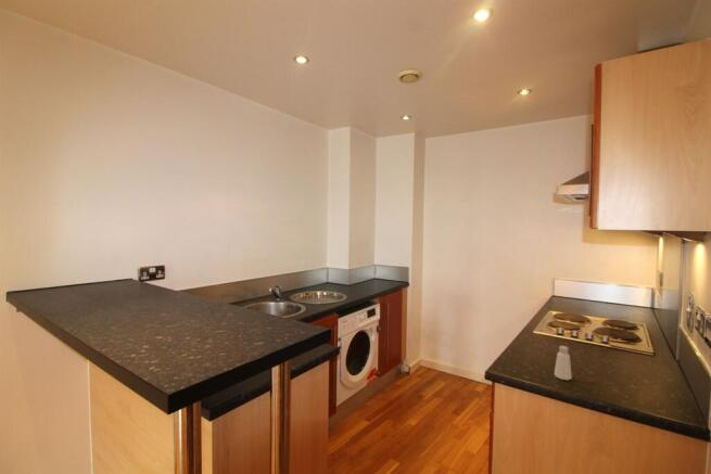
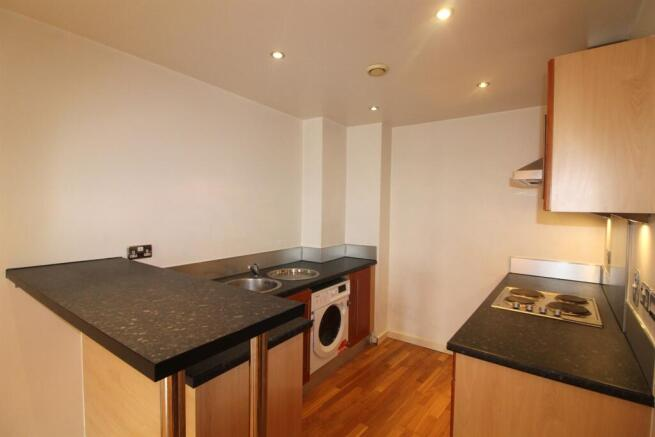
- pepper shaker (562, 361)
